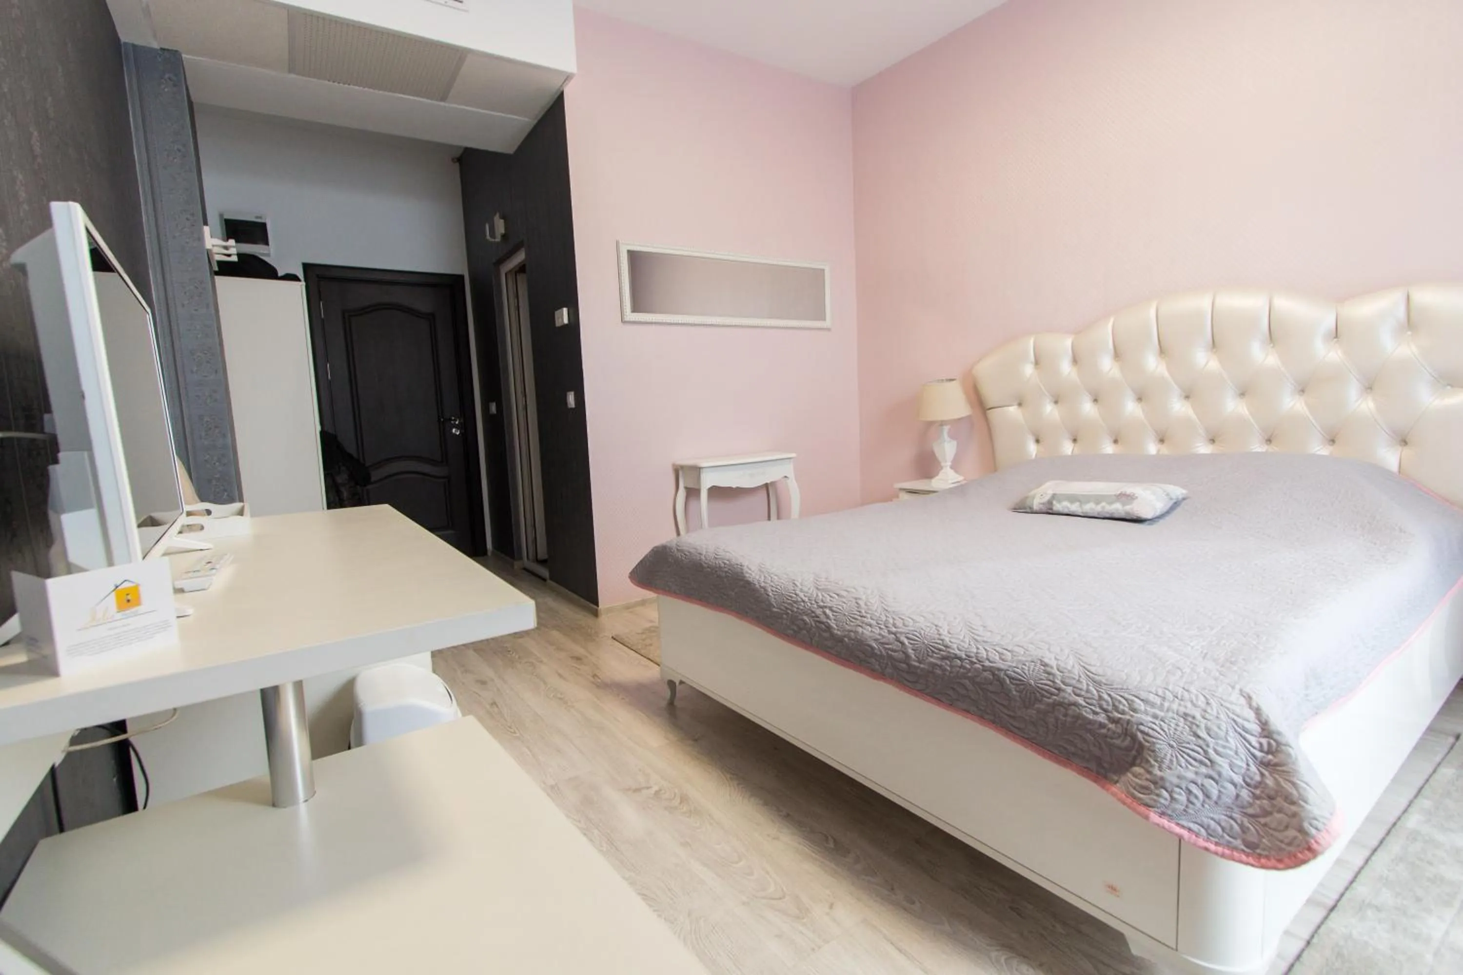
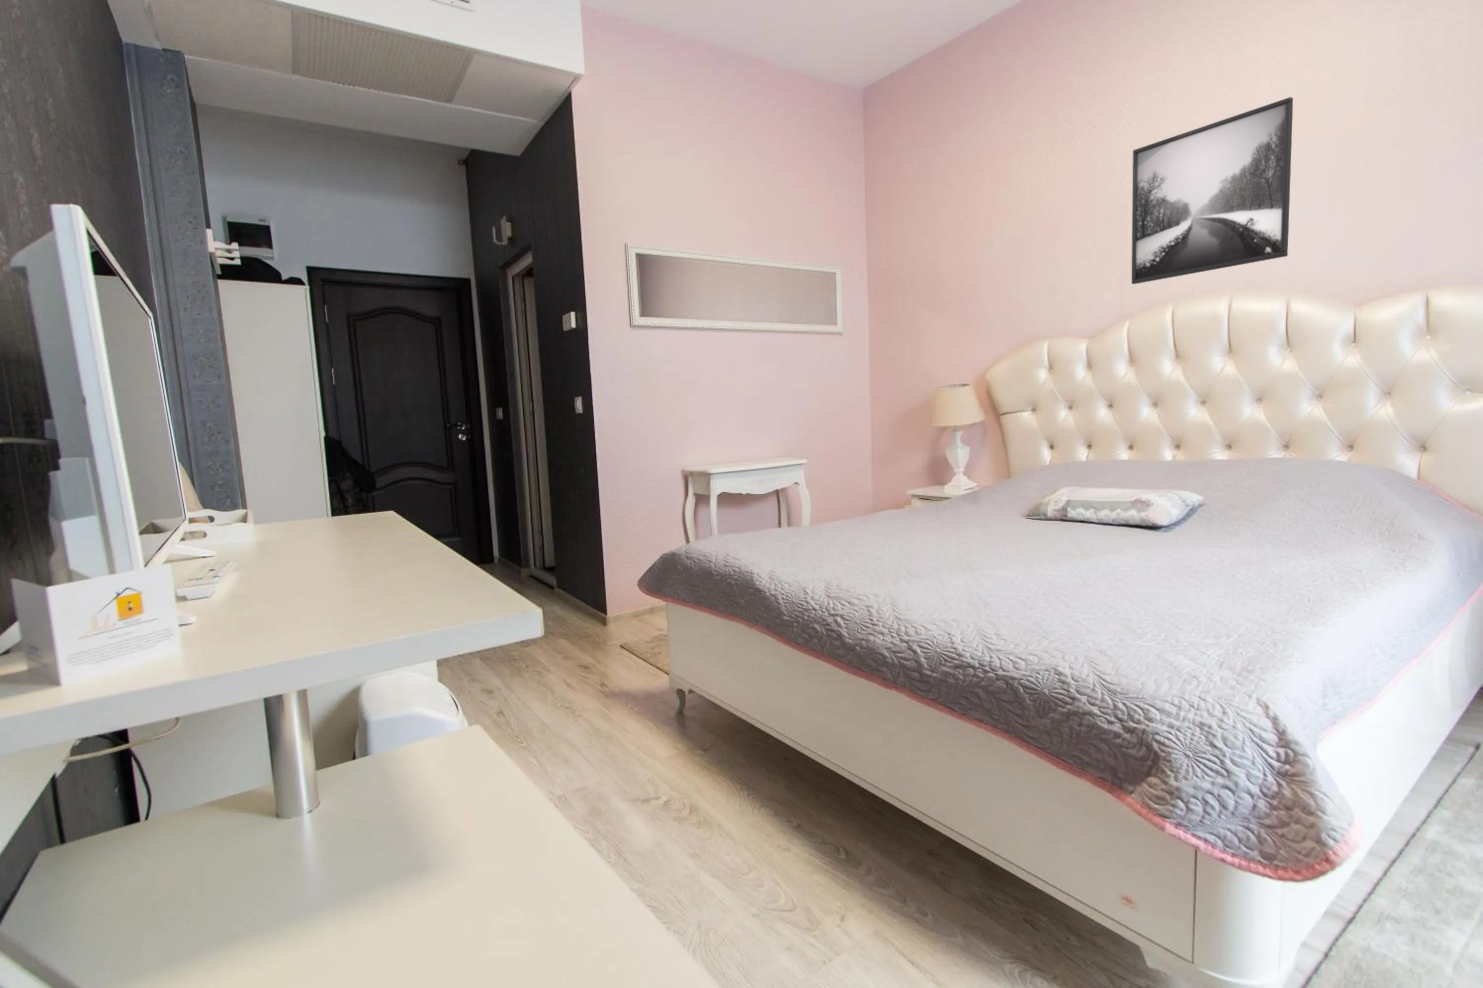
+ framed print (1205, 200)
